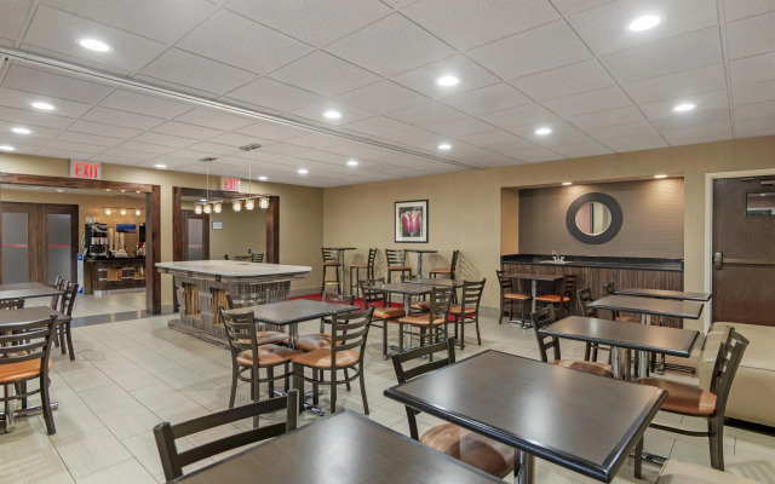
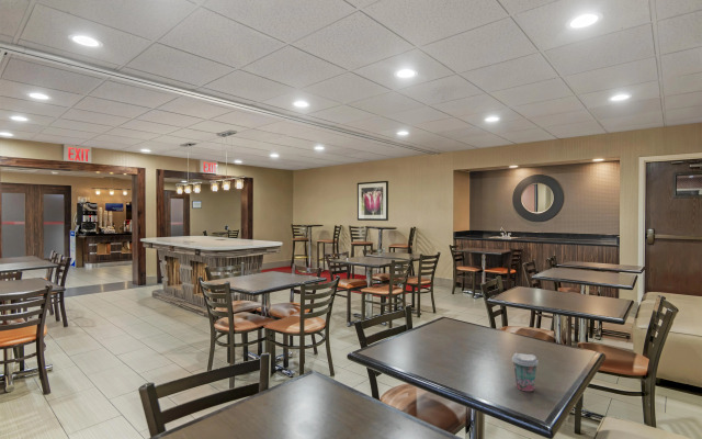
+ coffee cup (524, 371)
